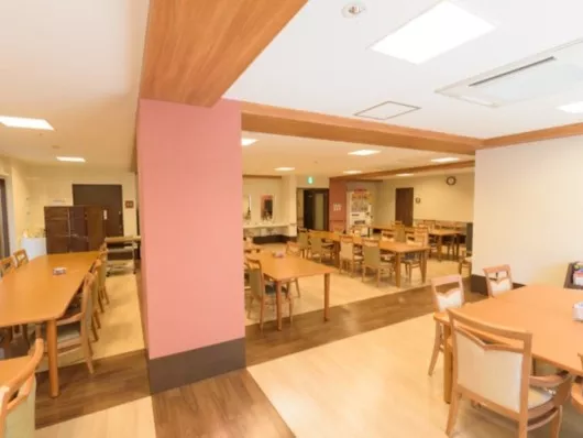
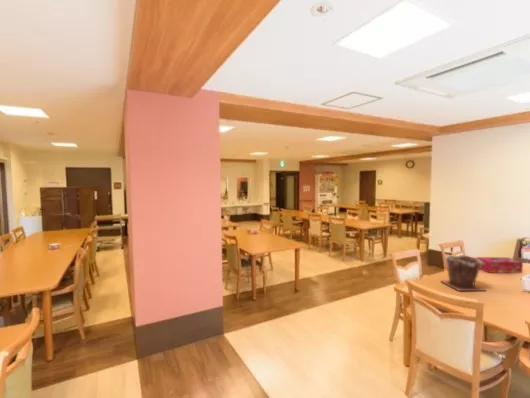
+ plant pot (463, 271)
+ tissue box (498, 264)
